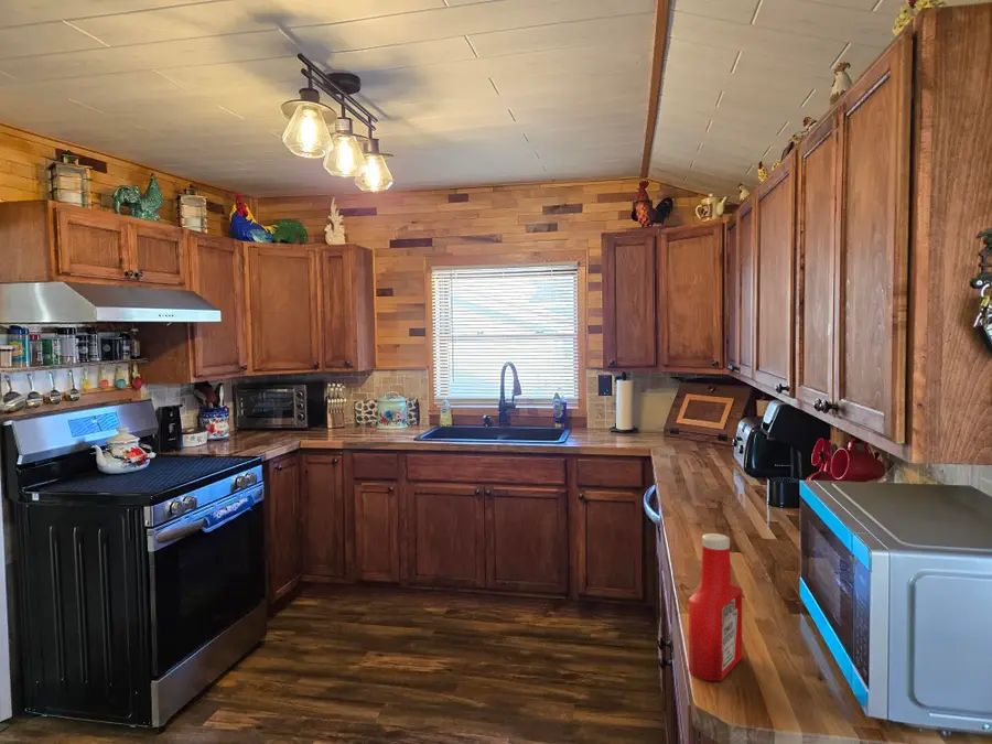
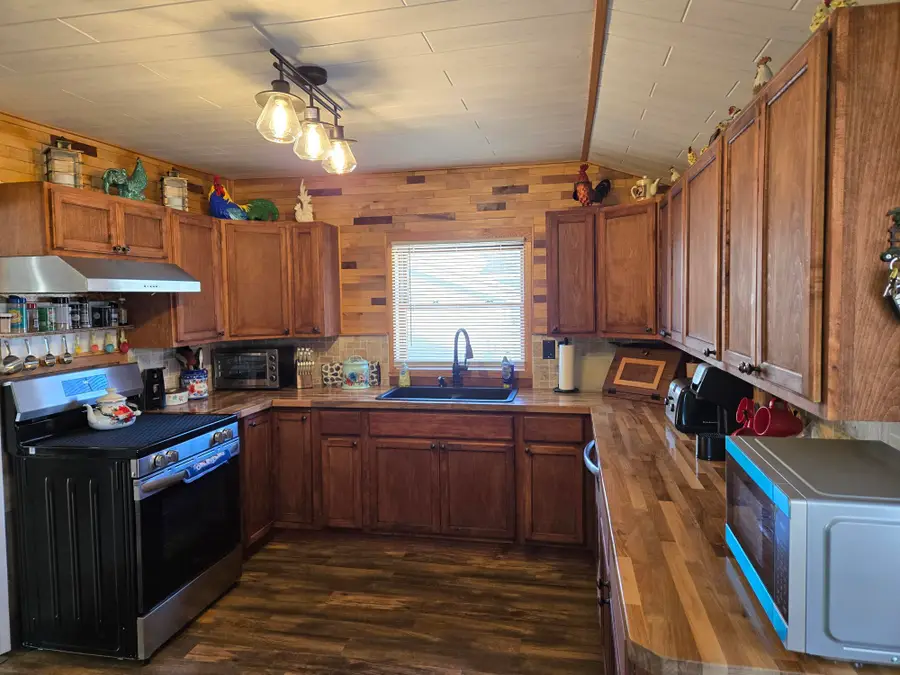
- soap bottle (715, 601)
